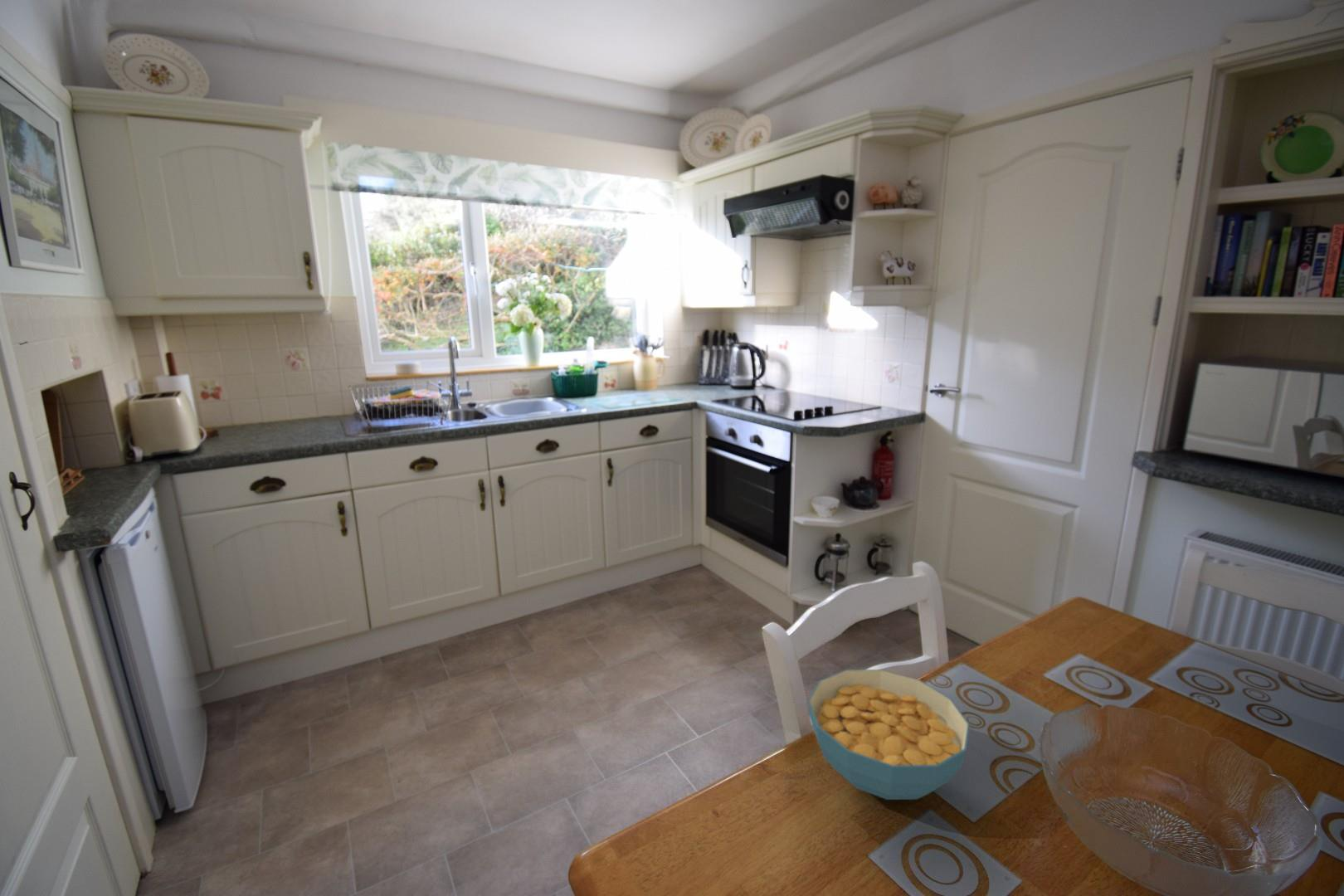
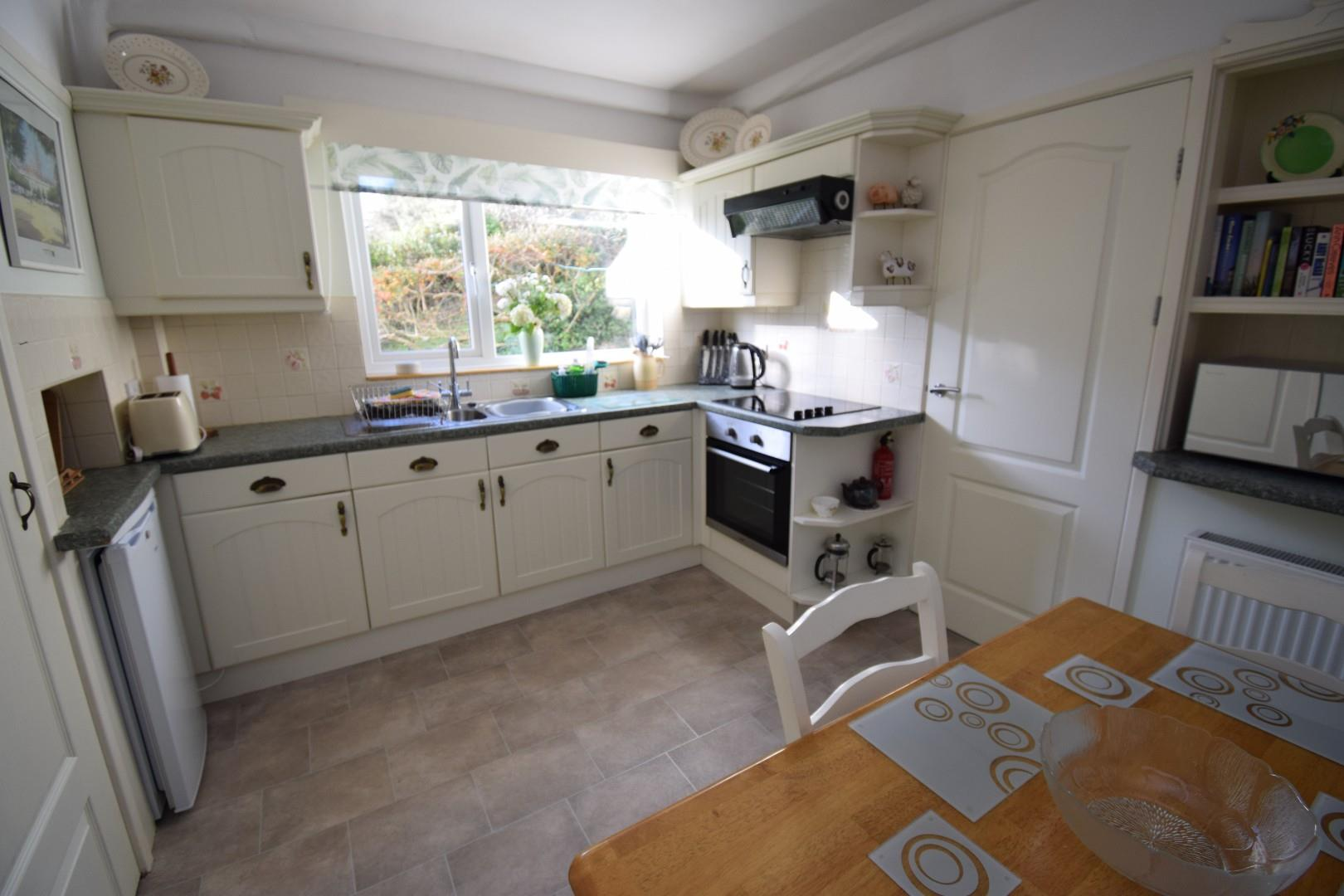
- cereal bowl (884, 744)
